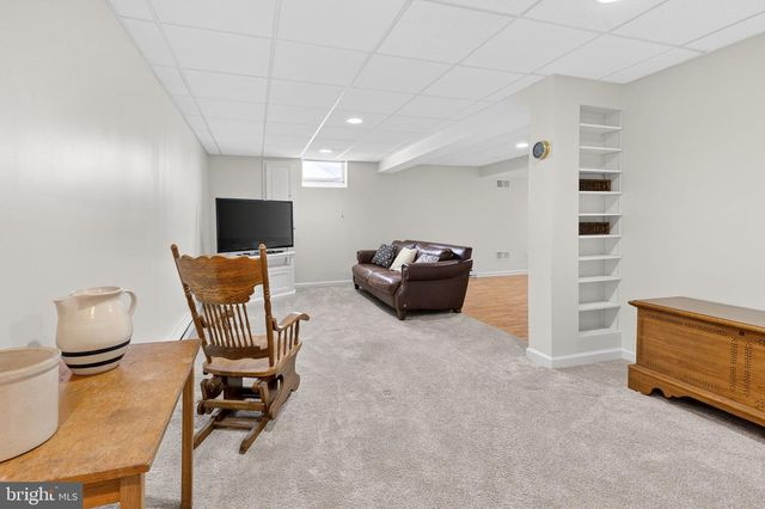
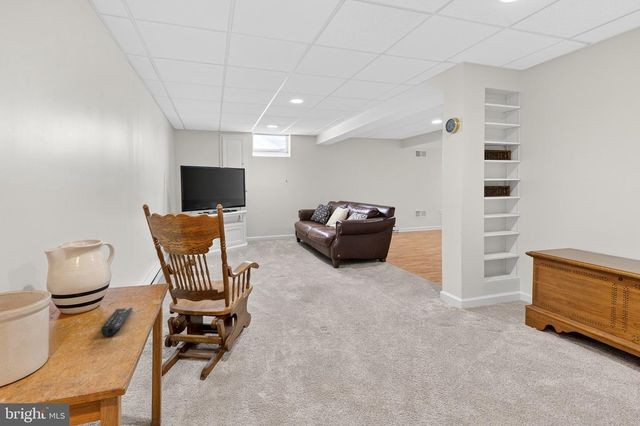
+ remote control (118, 319)
